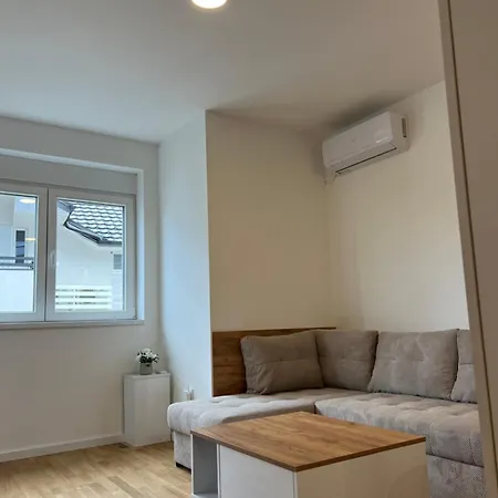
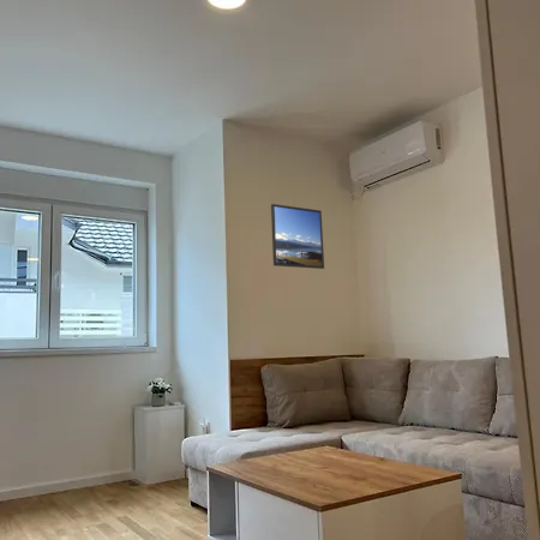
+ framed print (298, 236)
